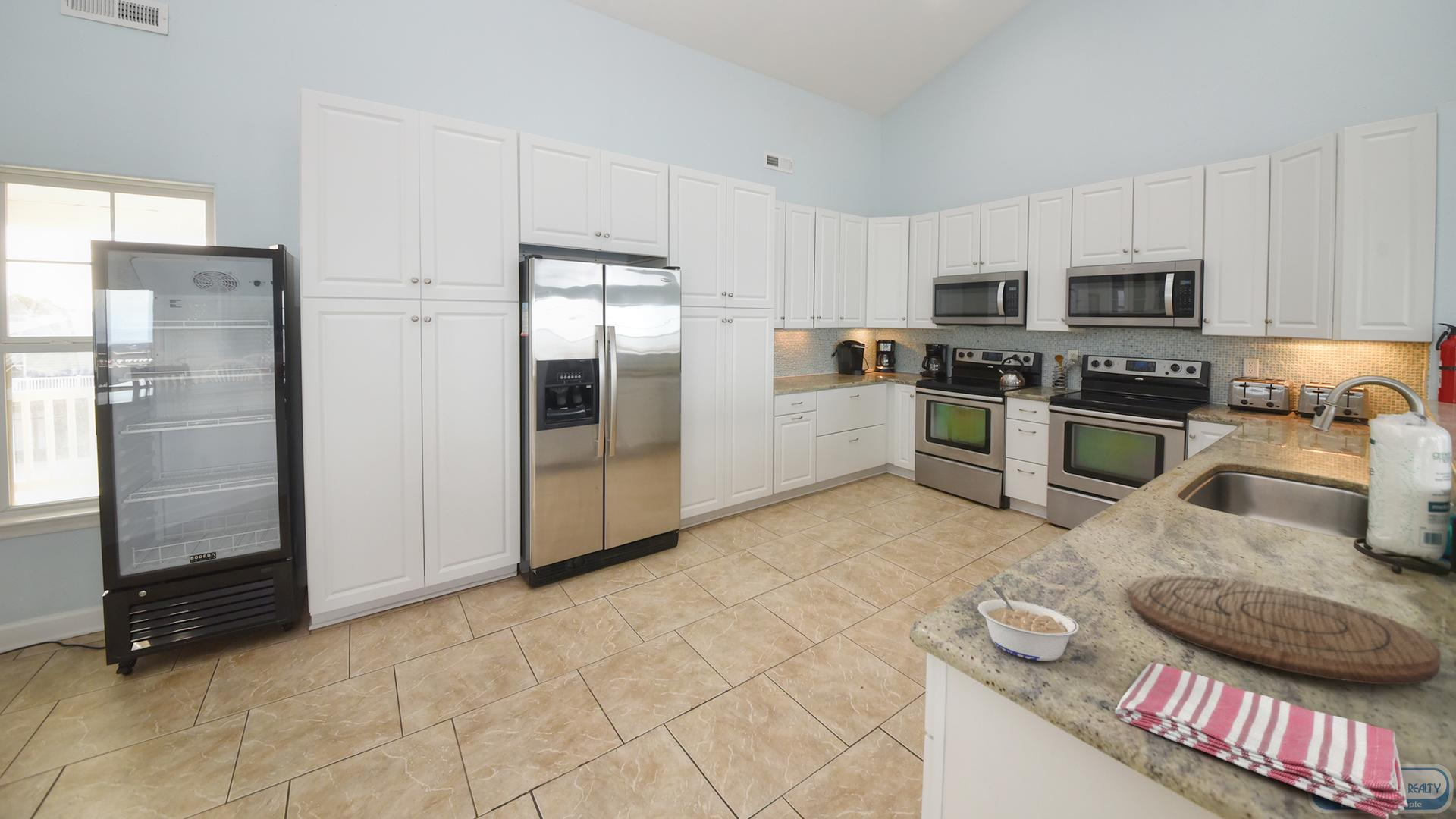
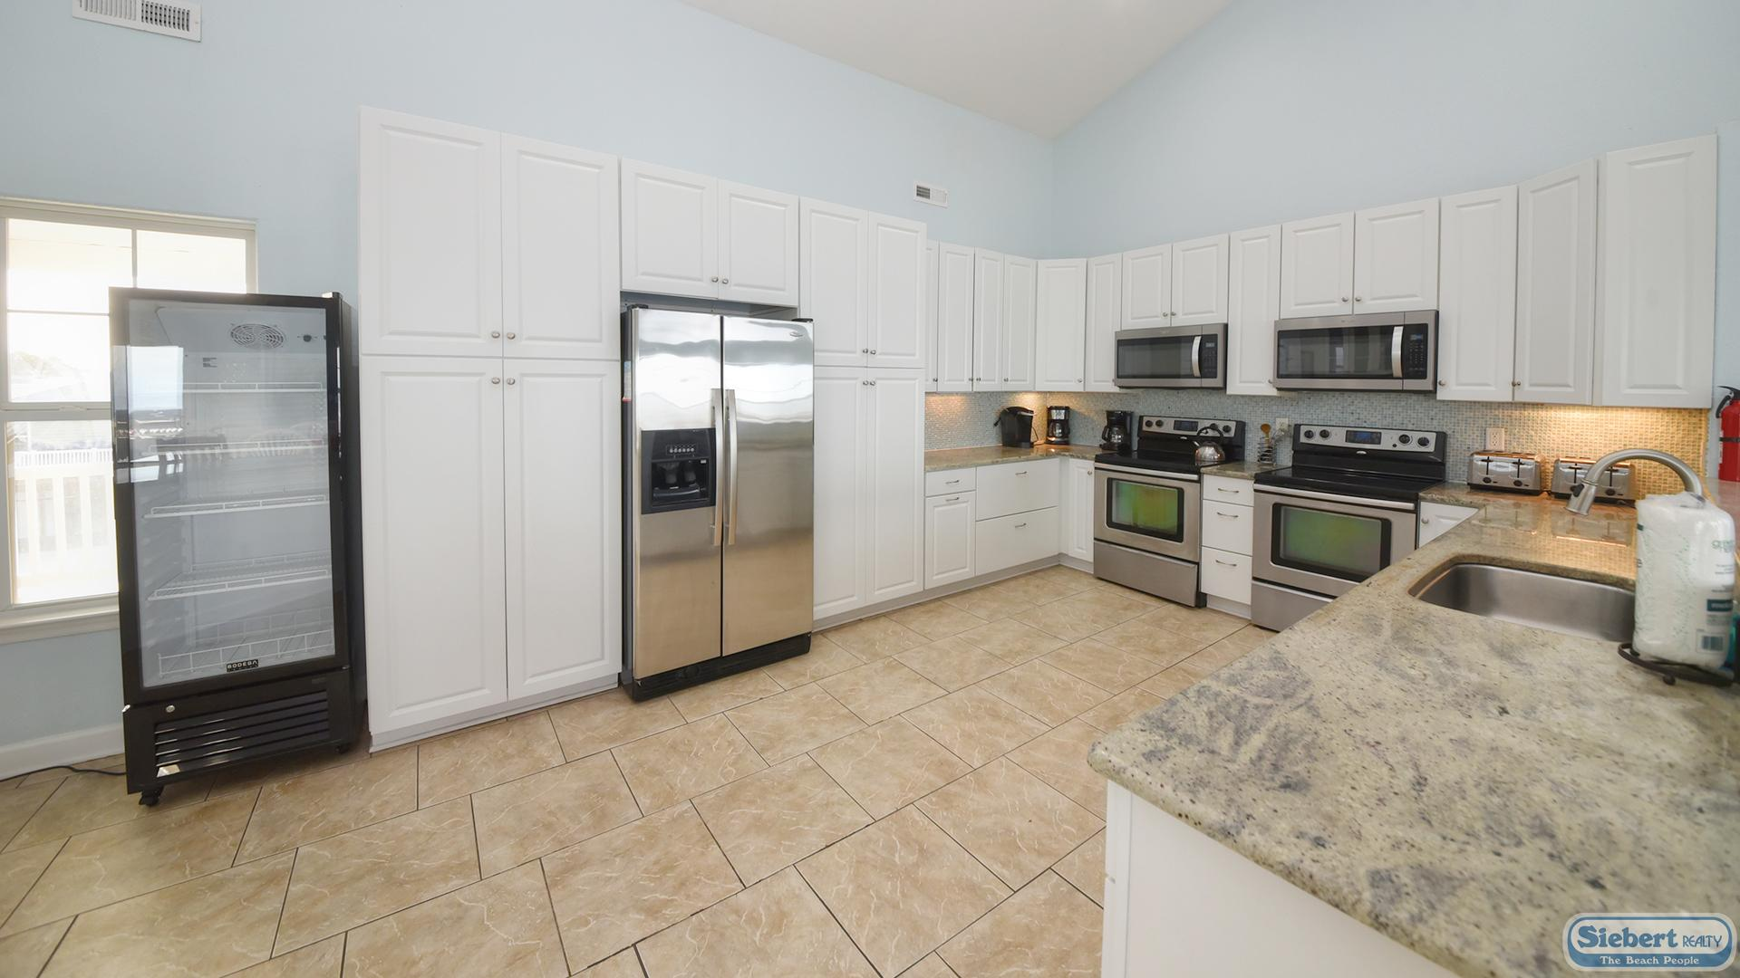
- dish towel (1248, 720)
- cutting board (1263, 619)
- legume (1022, 626)
